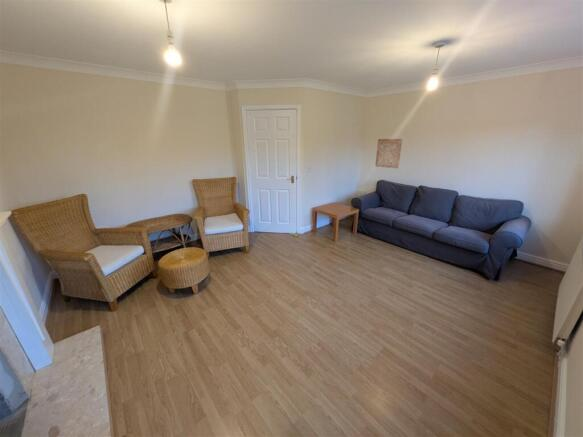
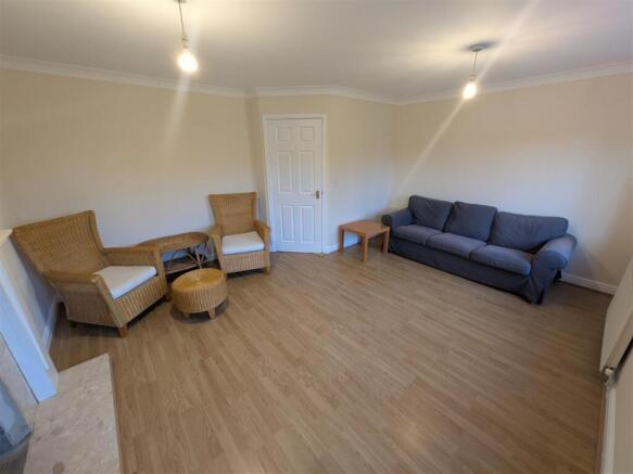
- stone relief (387, 153)
